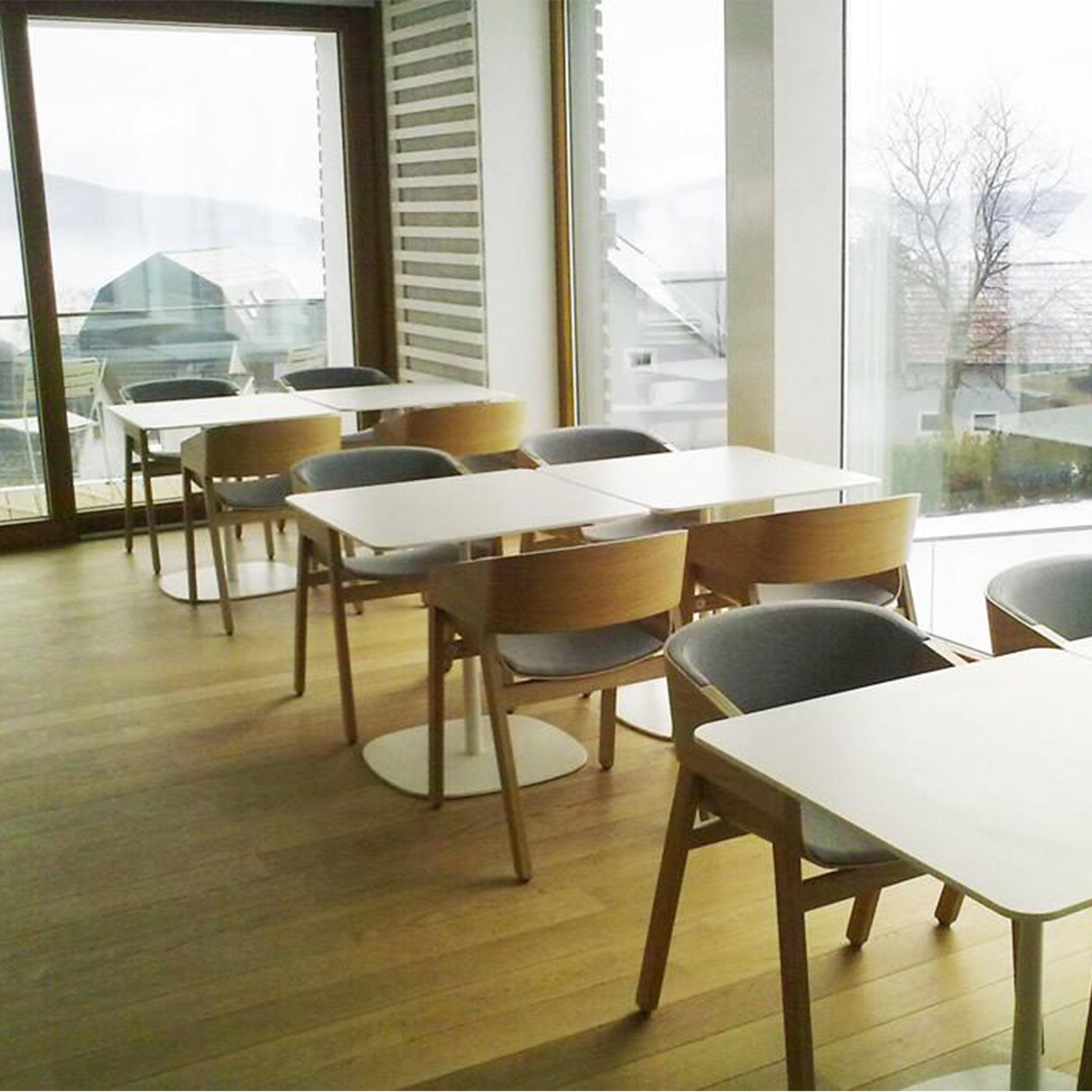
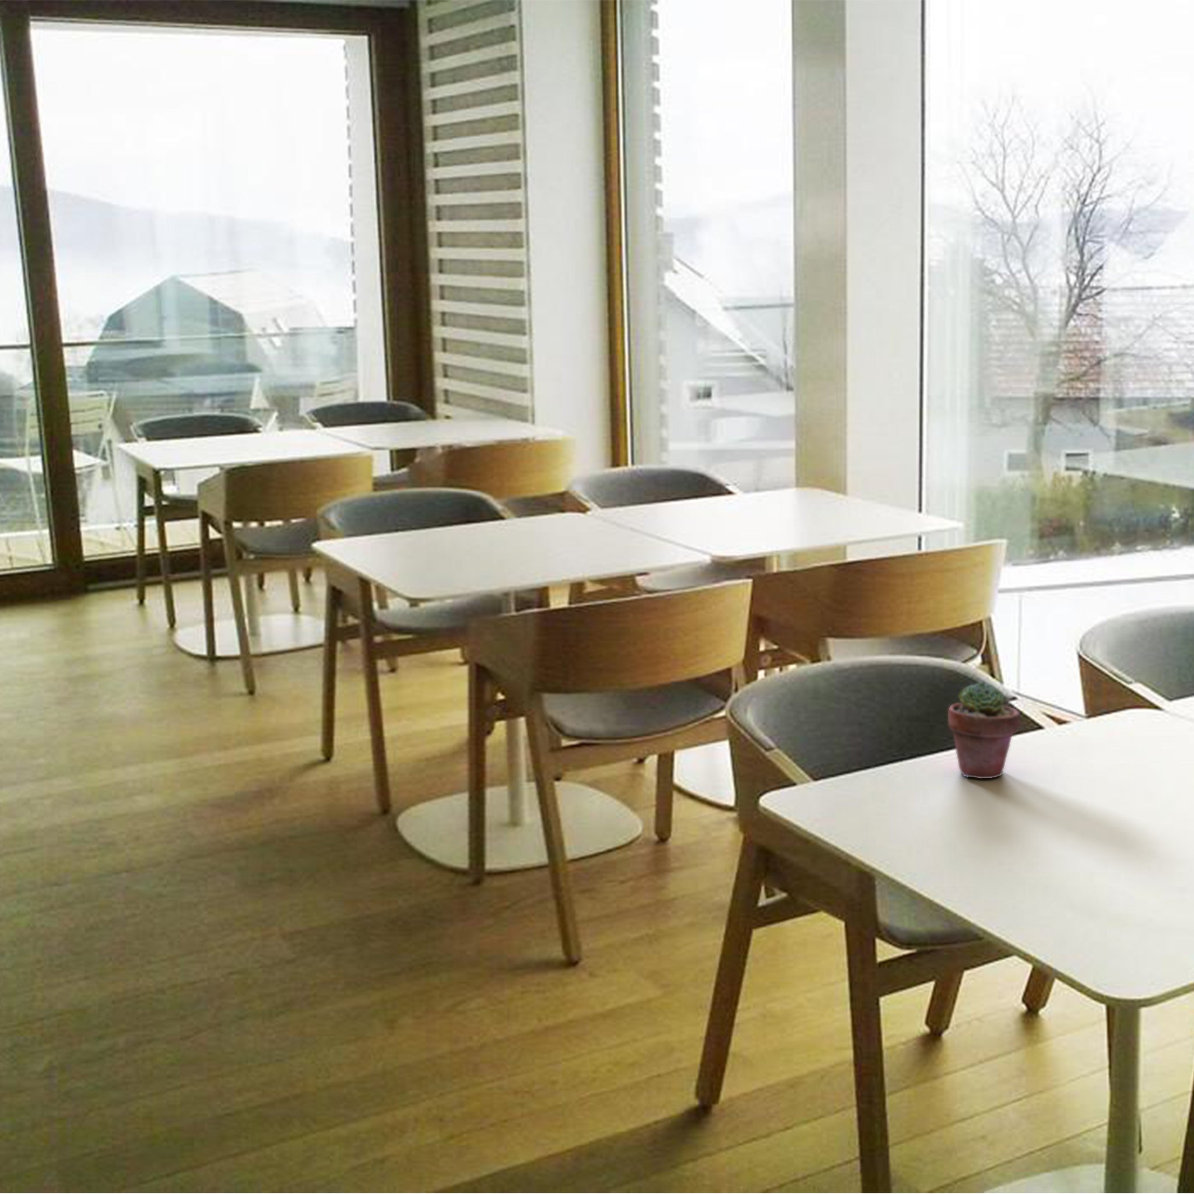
+ potted succulent (982, 727)
